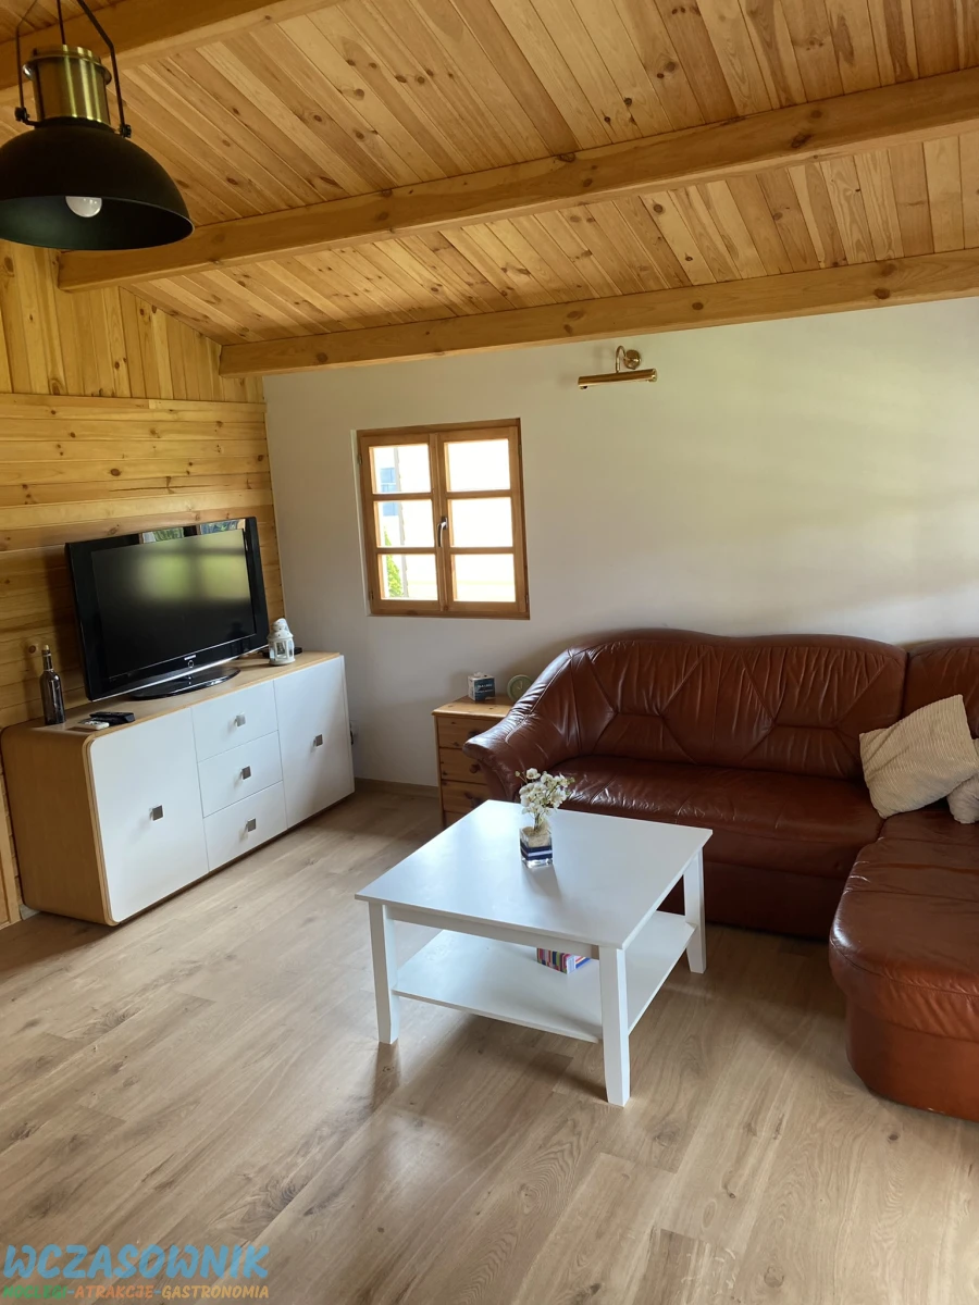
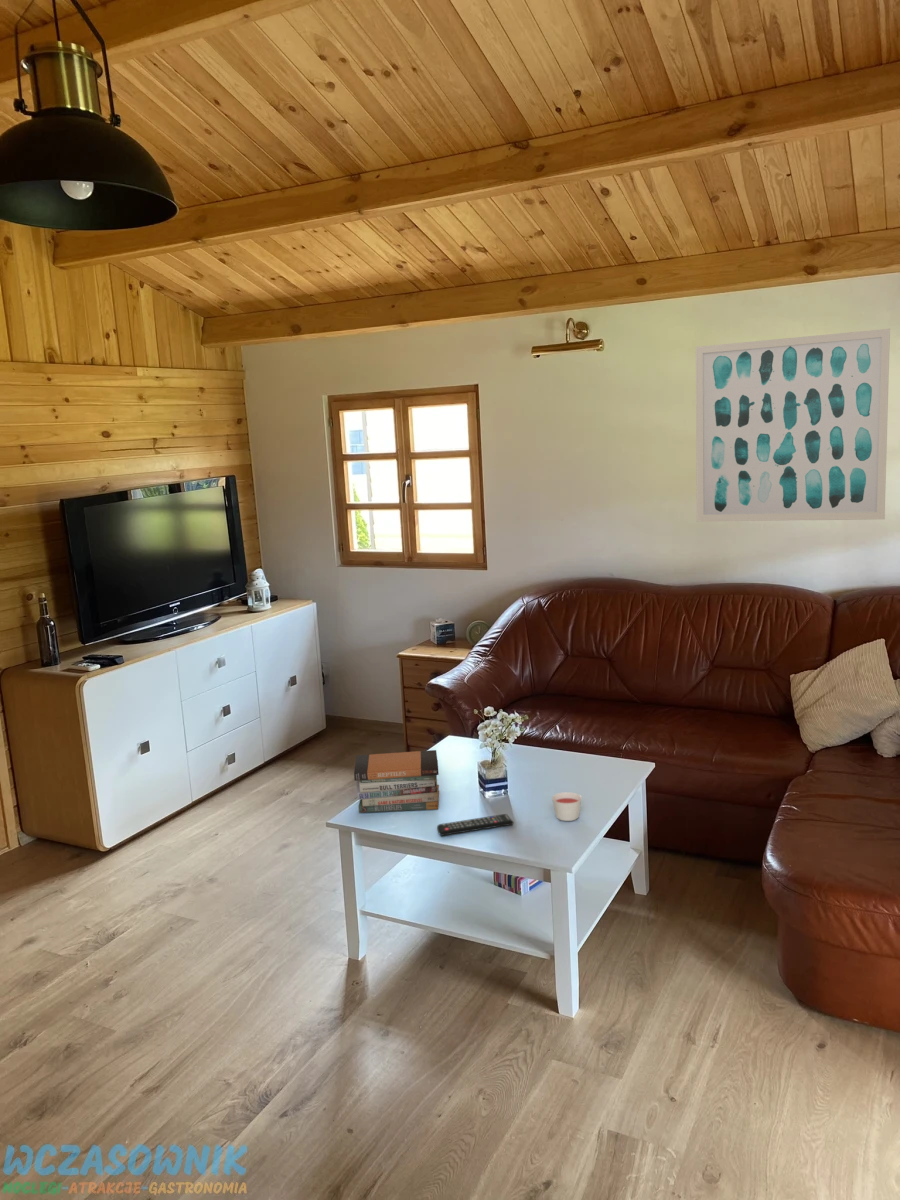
+ wall art (787, 430)
+ book stack (397, 781)
+ remote control (475, 825)
+ candle (567, 807)
